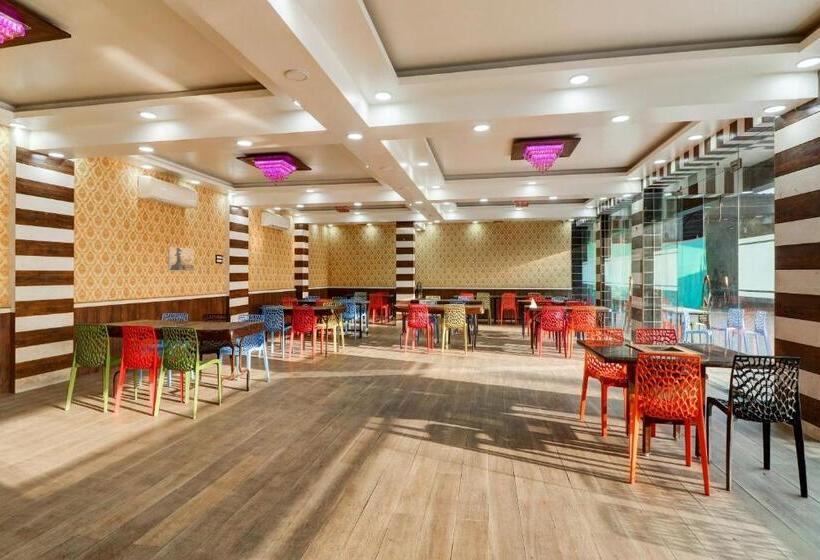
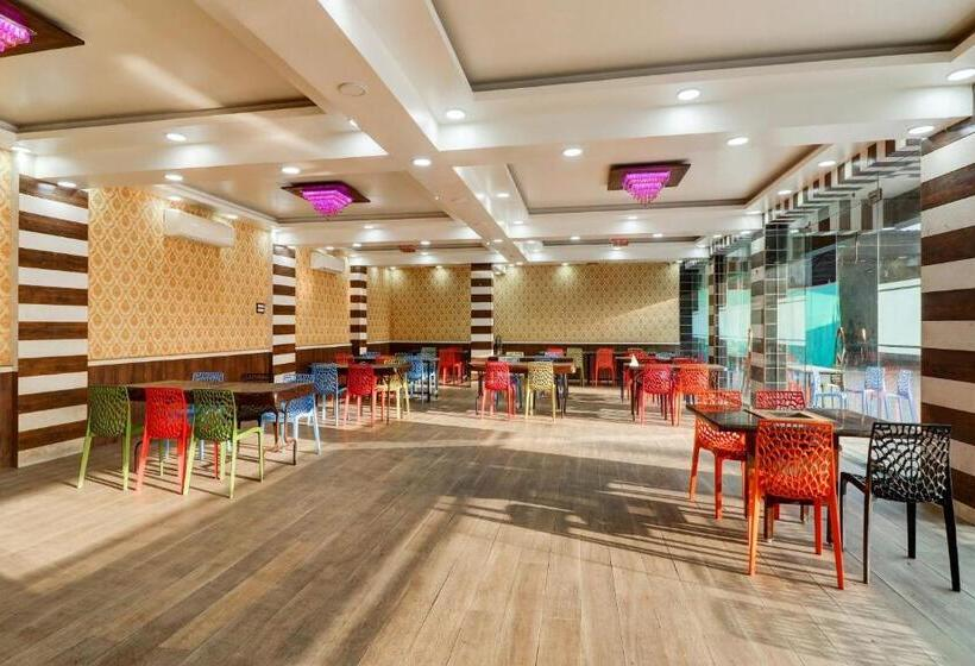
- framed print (181, 259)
